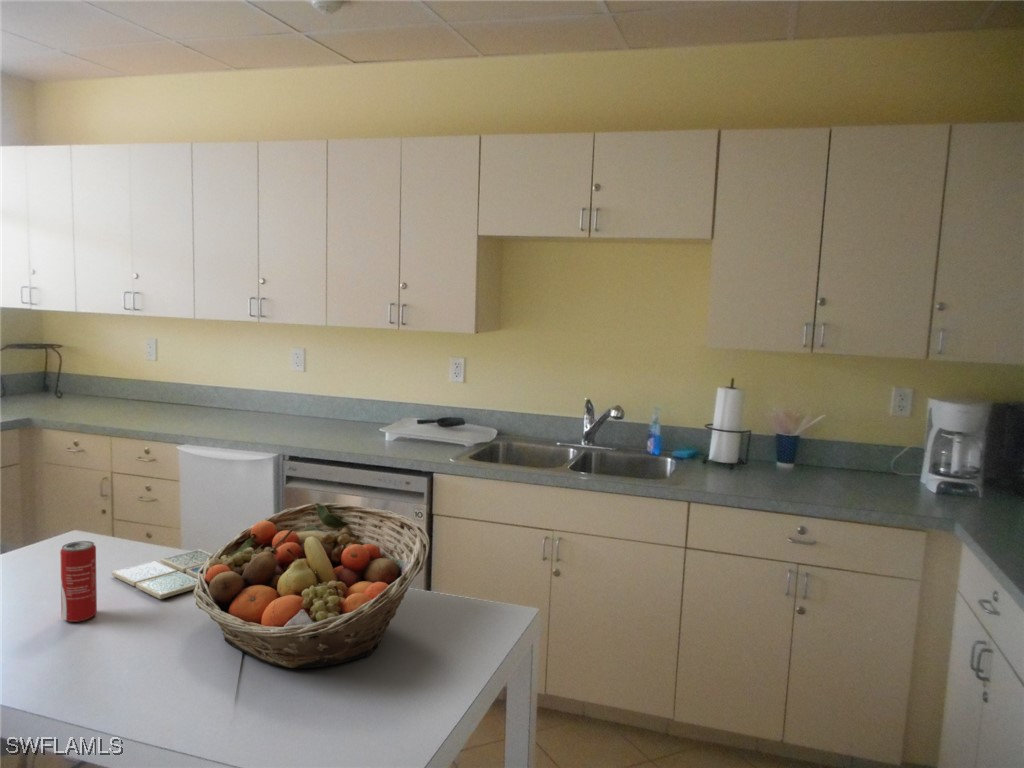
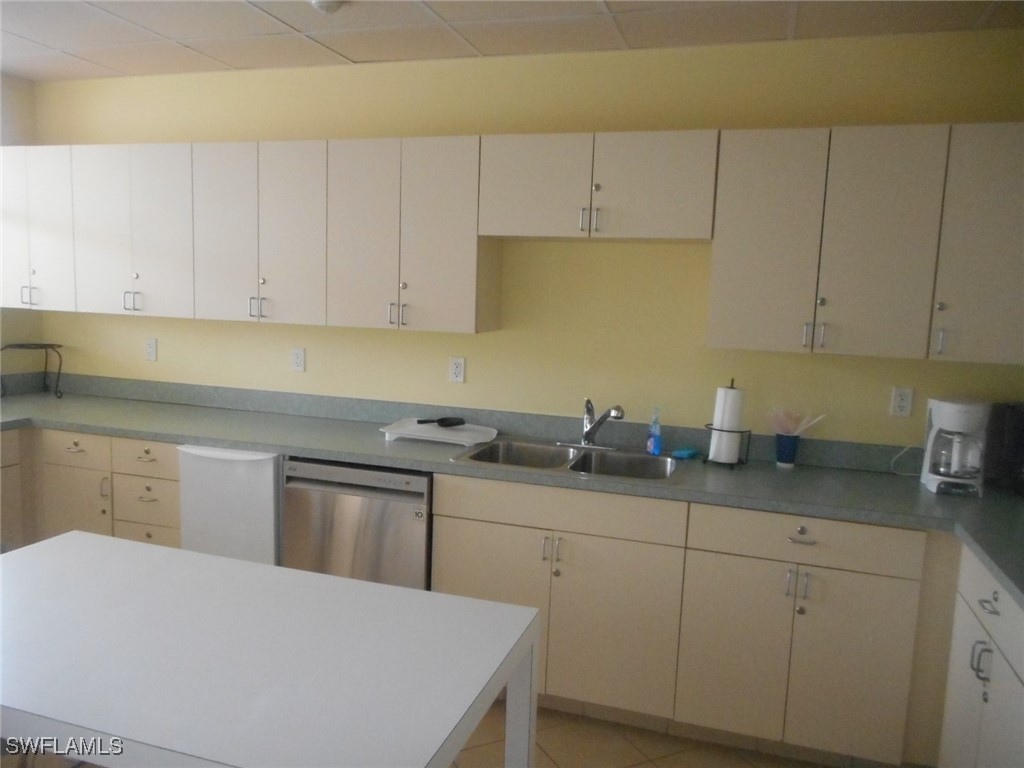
- drink coaster (181, 572)
- fruit basket (313, 577)
- beverage can (78, 581)
